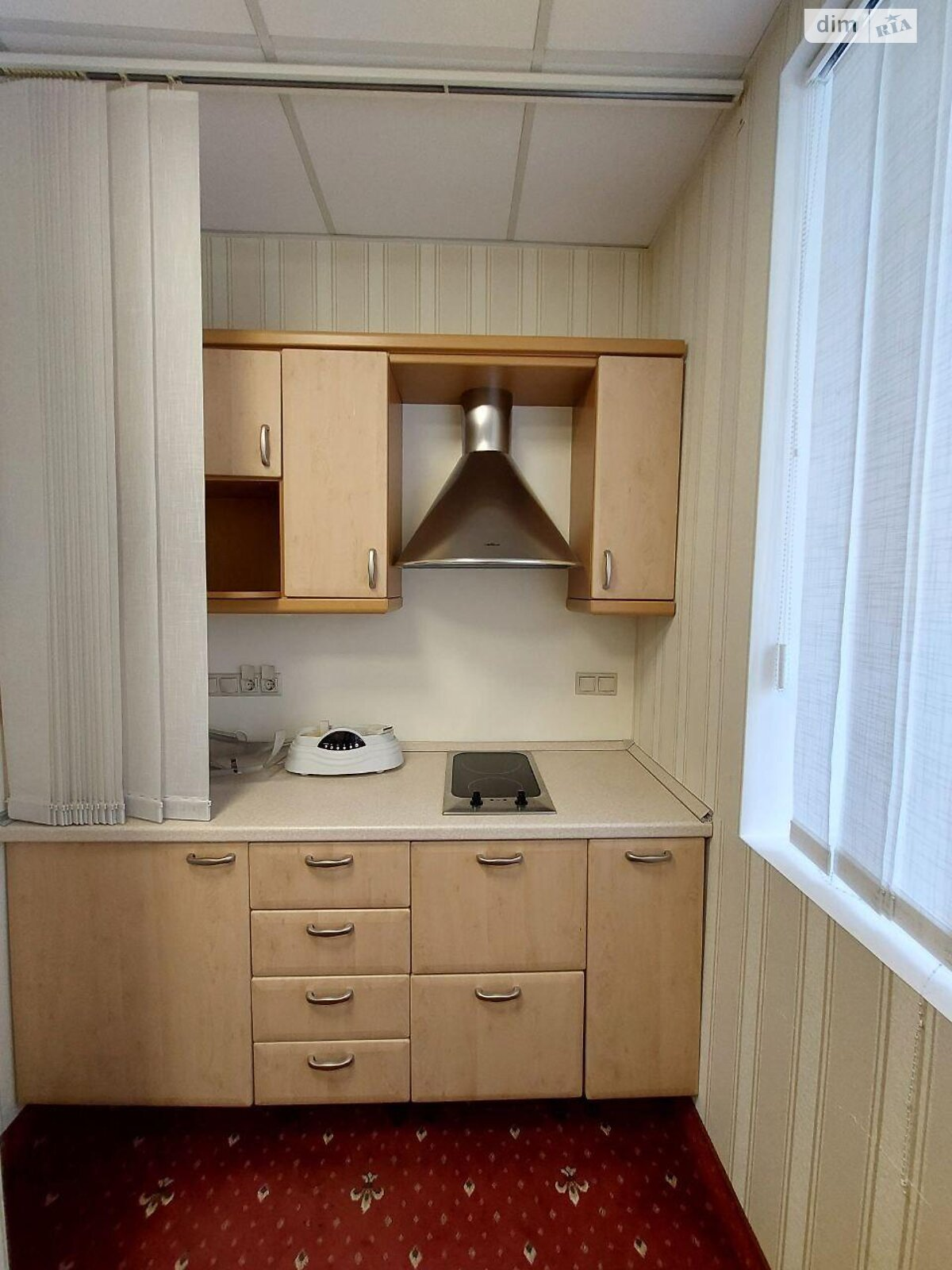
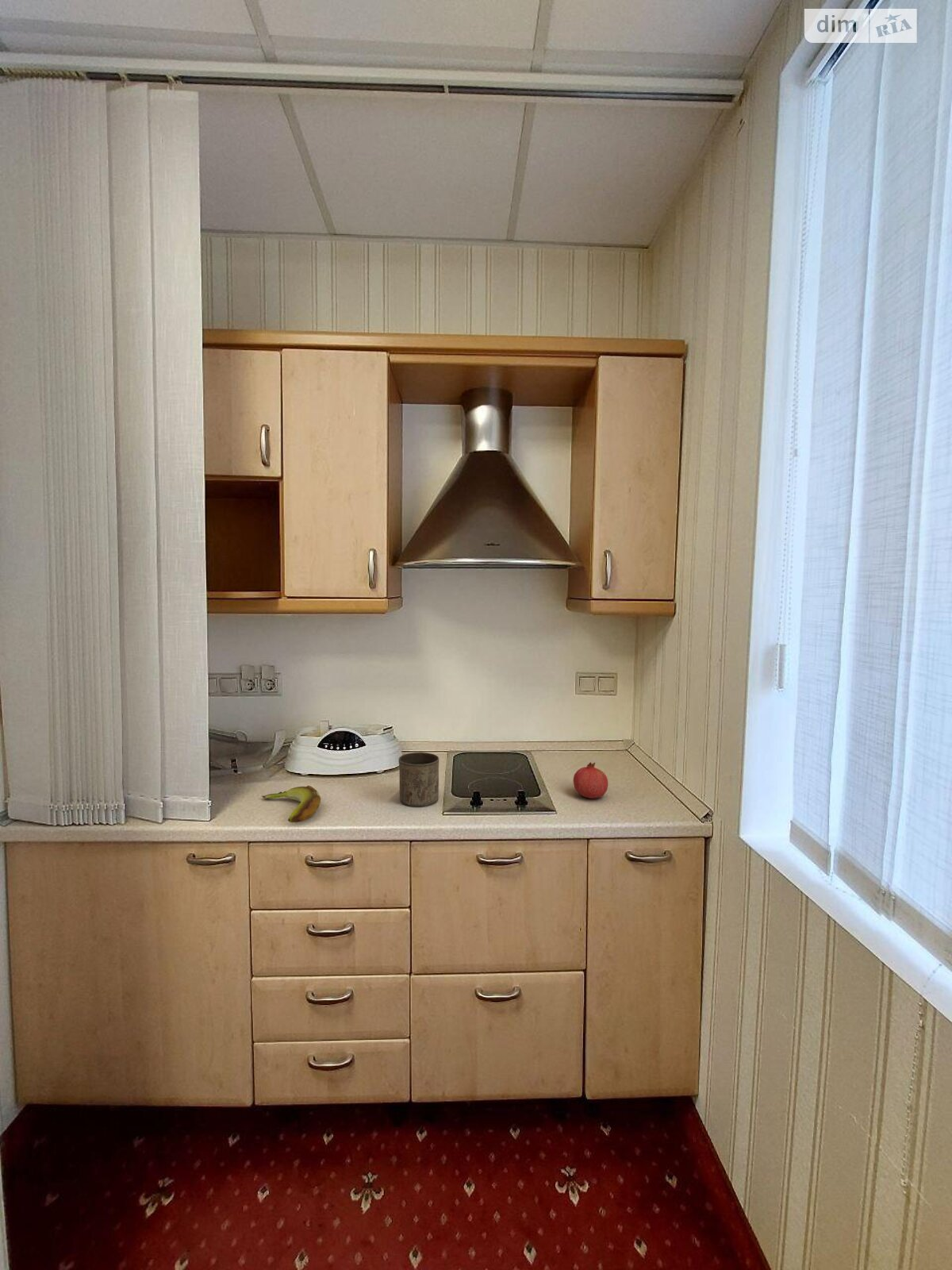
+ fruit (590, 779)
+ banana (287, 797)
+ cup (418, 779)
